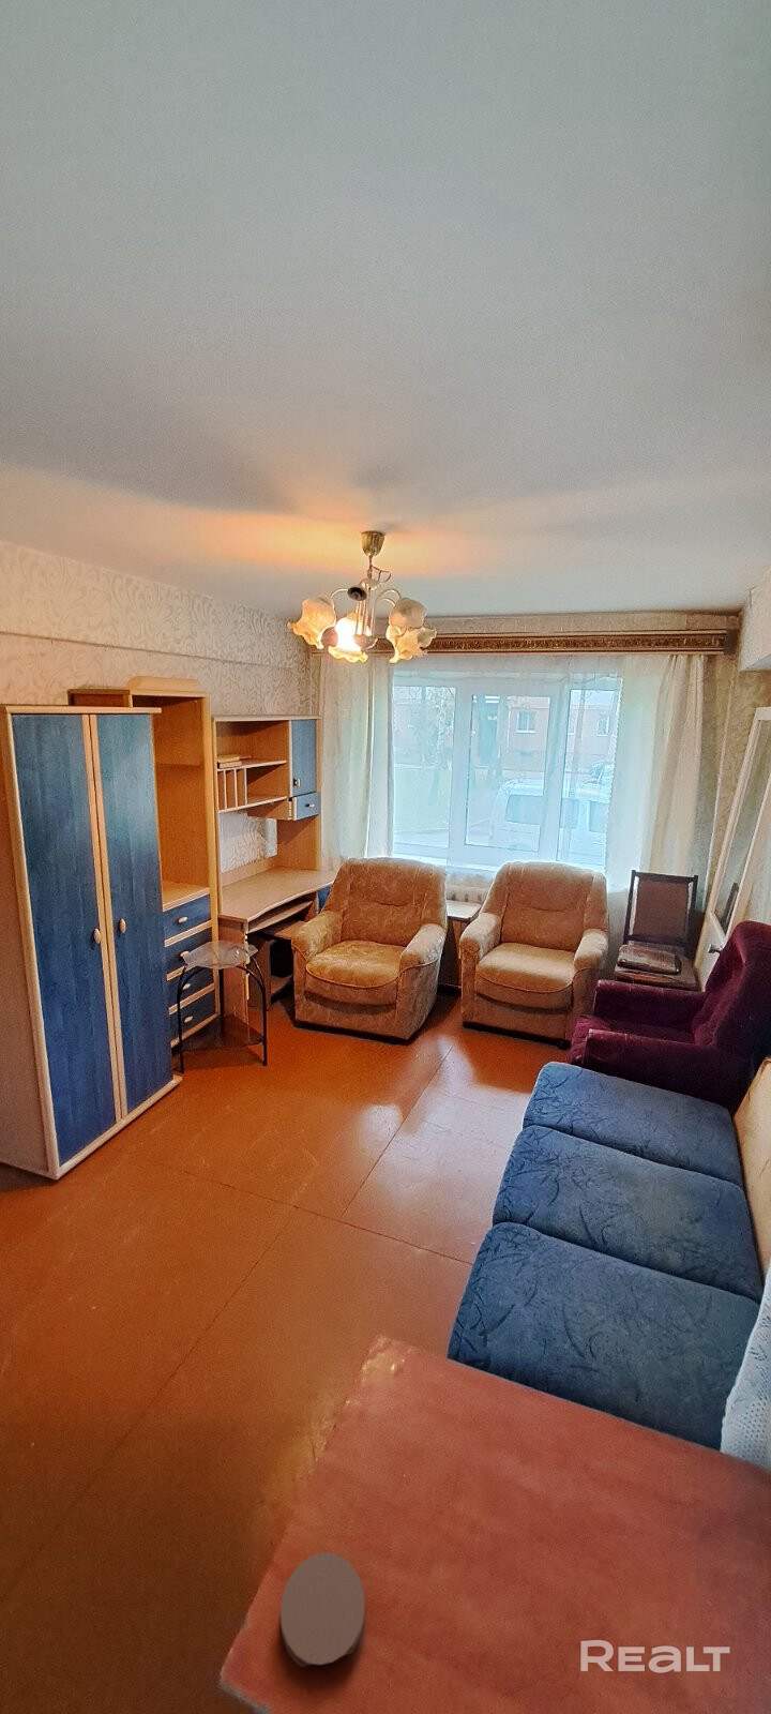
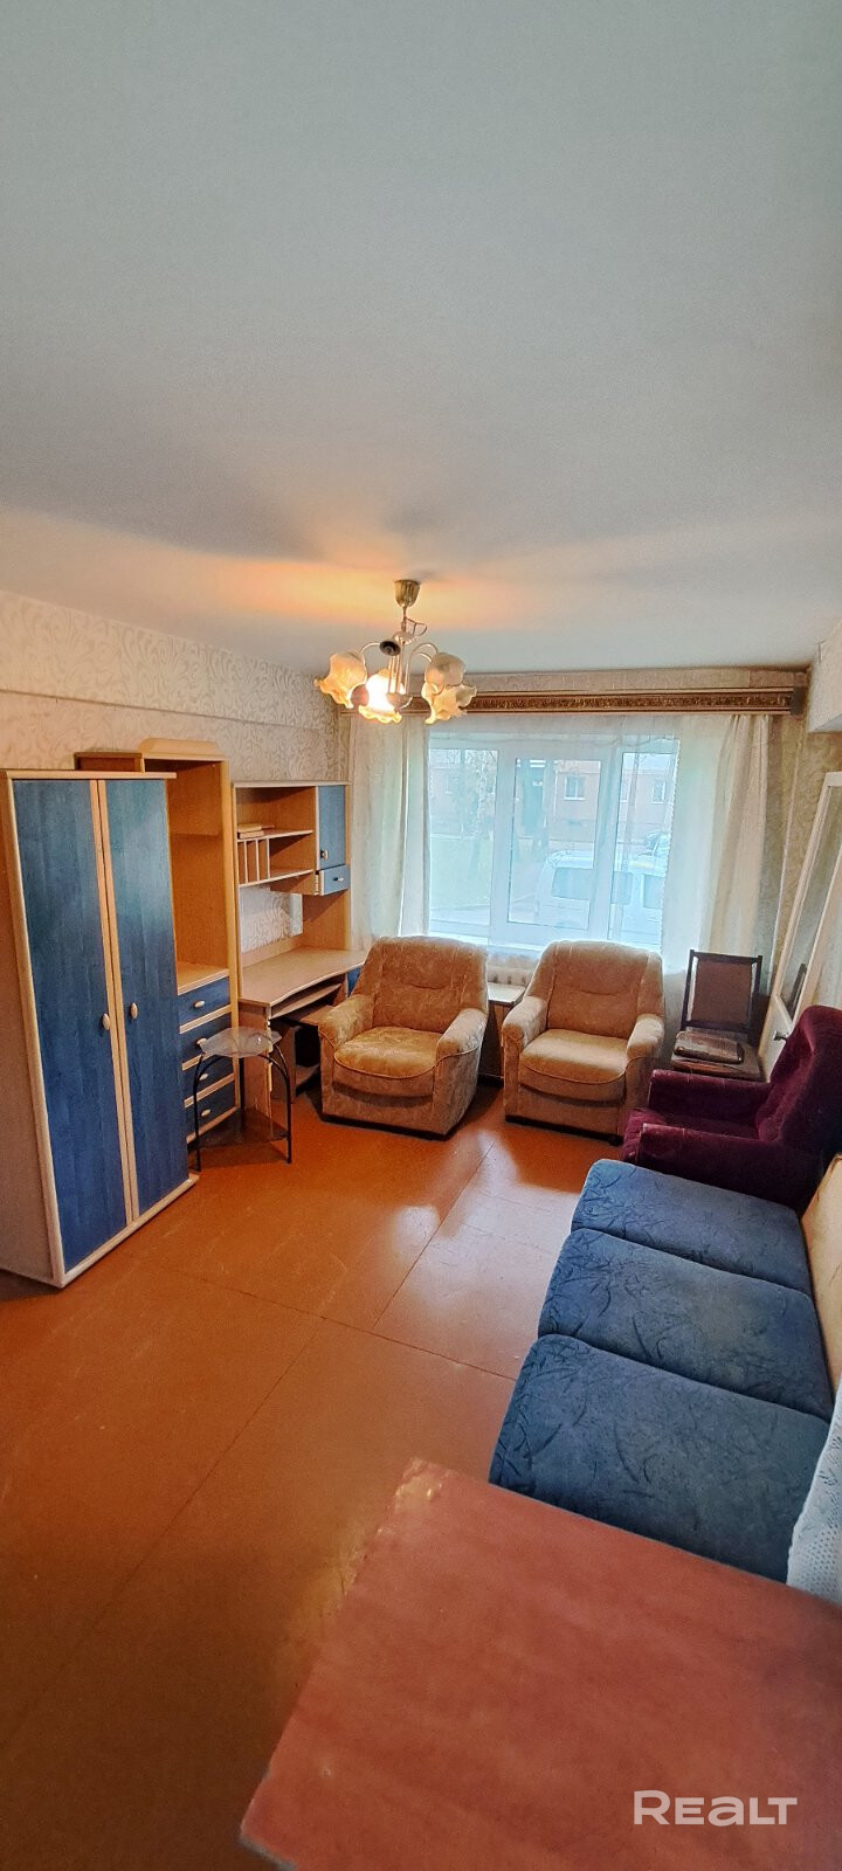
- coaster (322, 1609)
